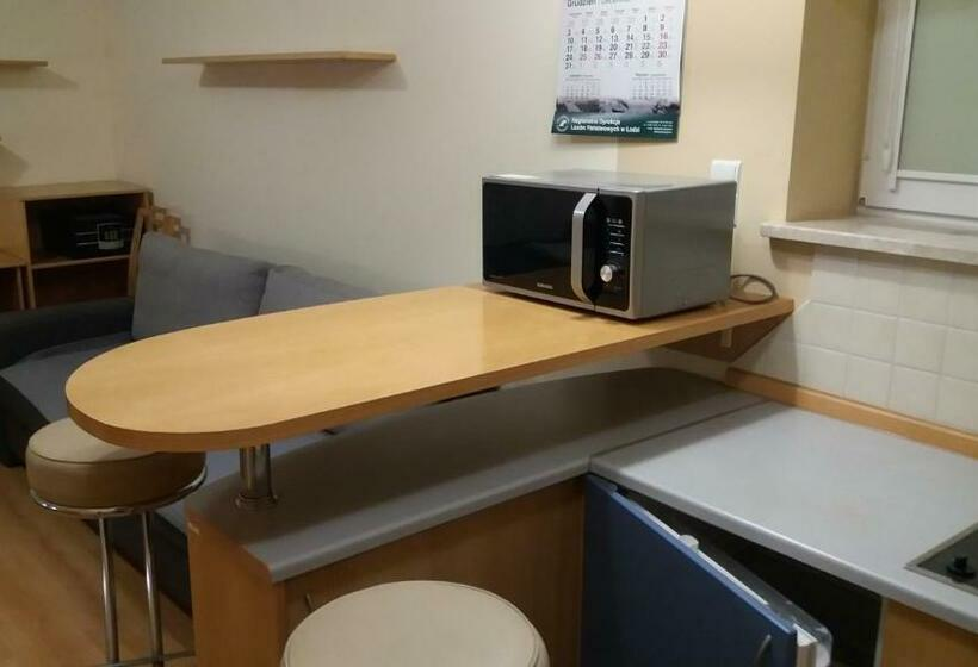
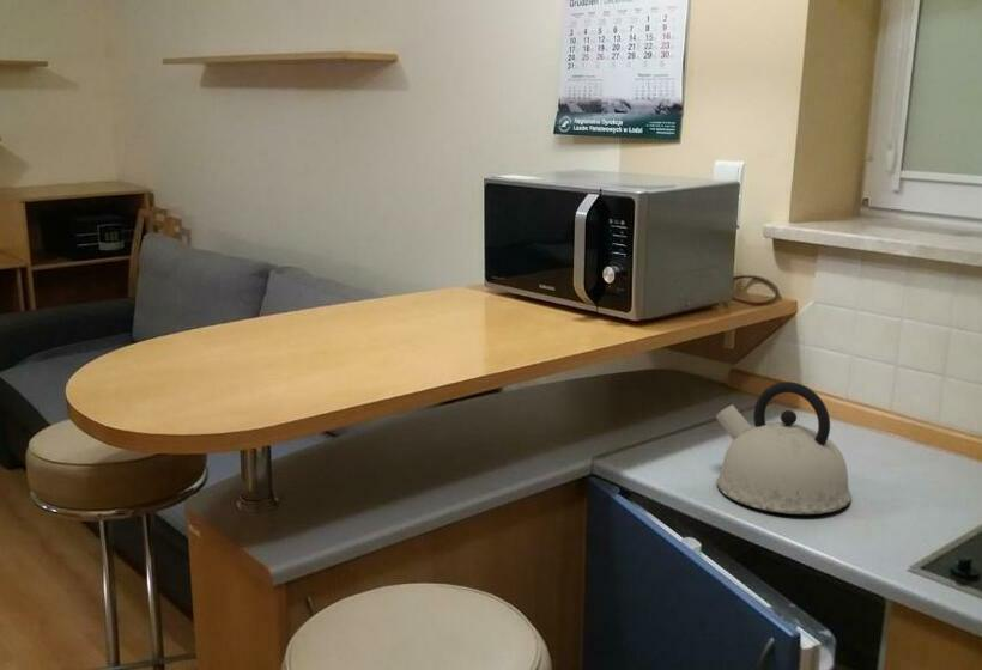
+ kettle (781, 434)
